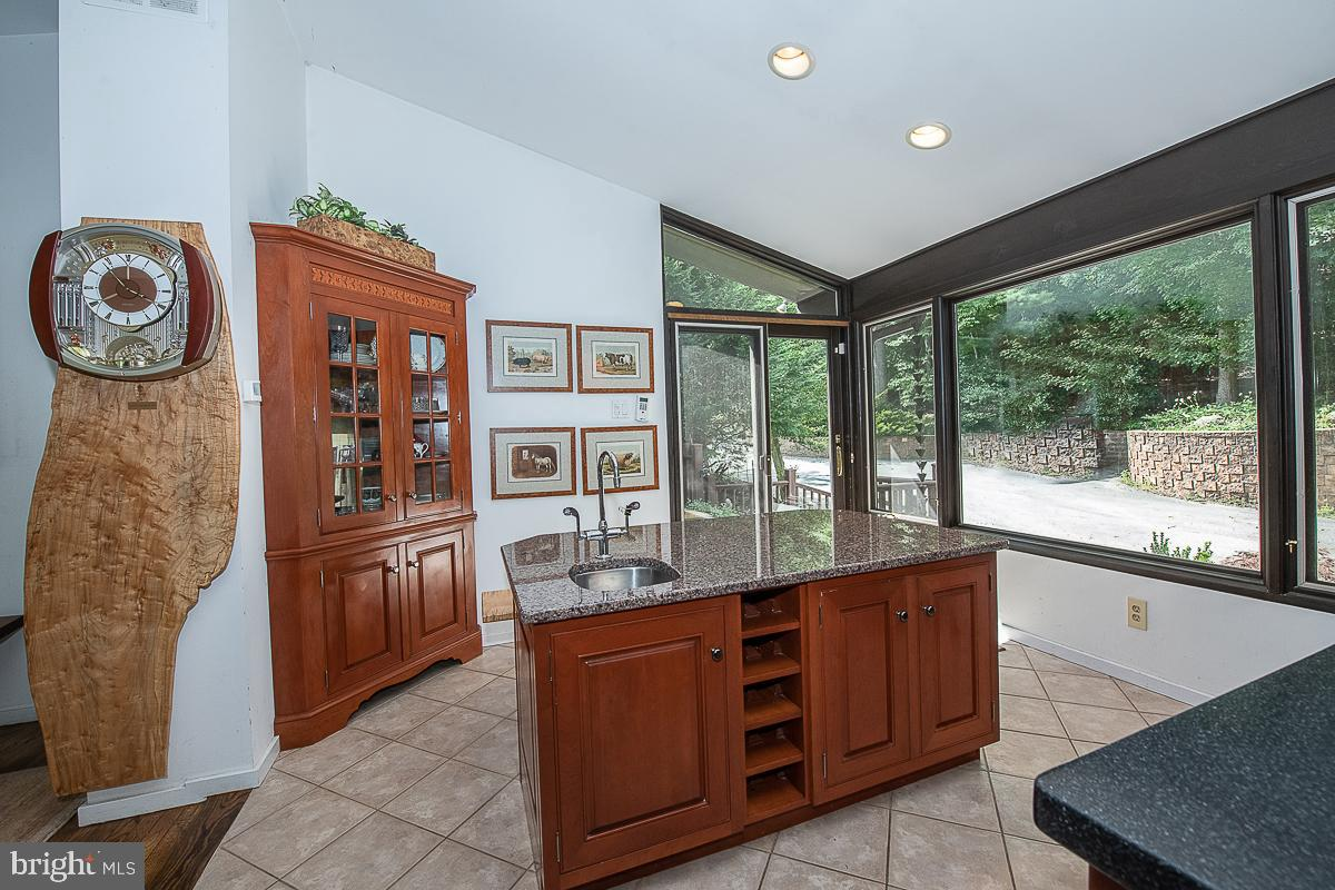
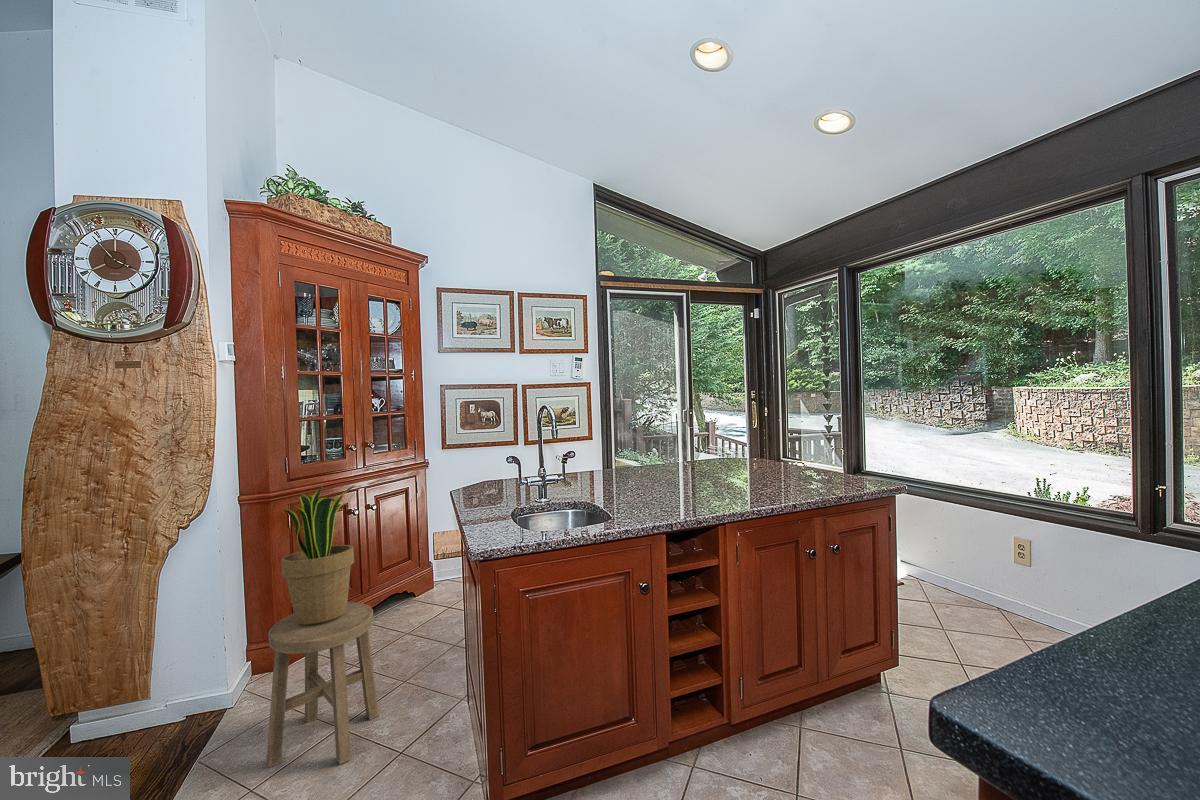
+ potted plant (326, 551)
+ stool (323, 679)
